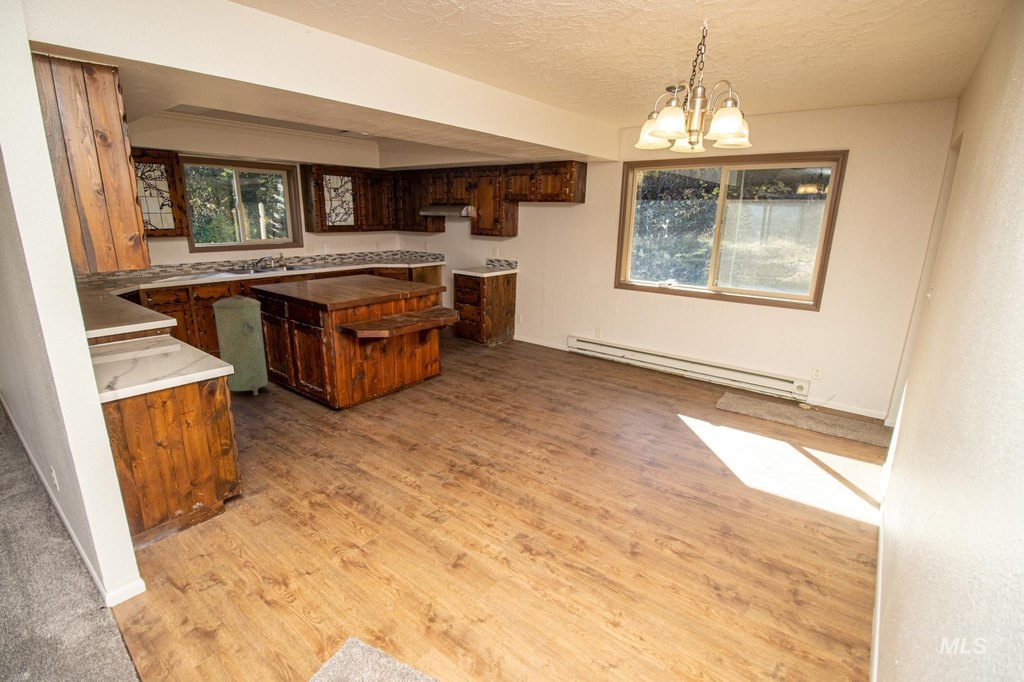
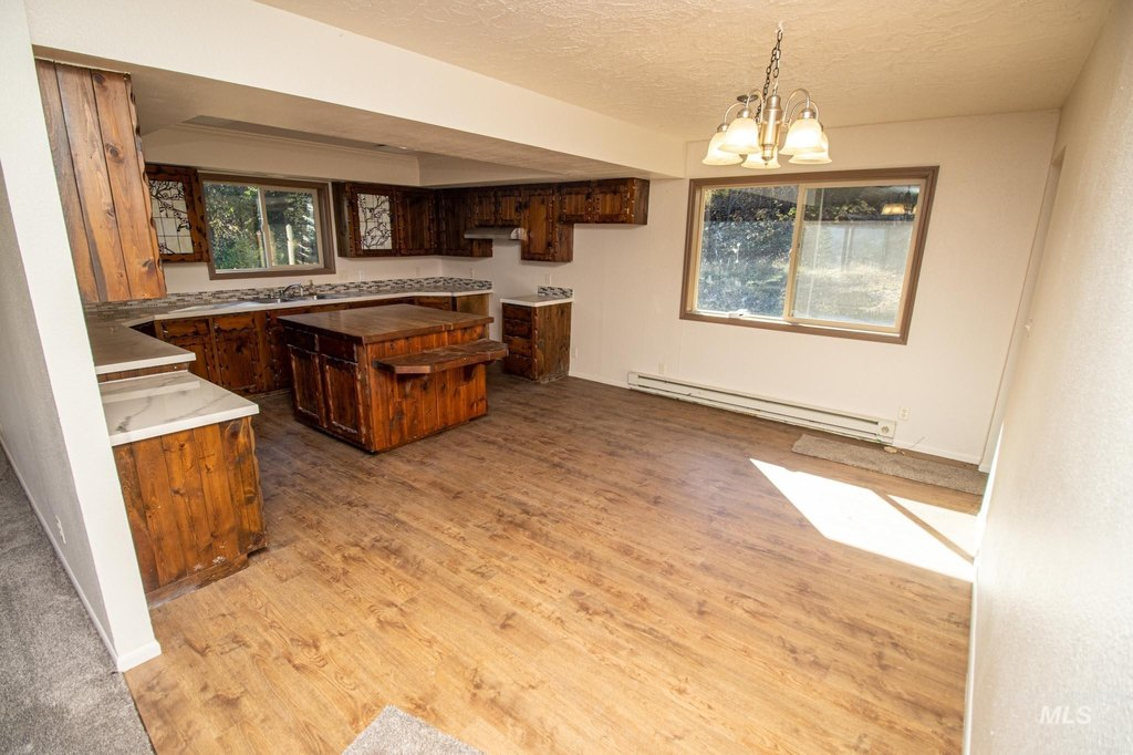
- trash can (241, 344)
